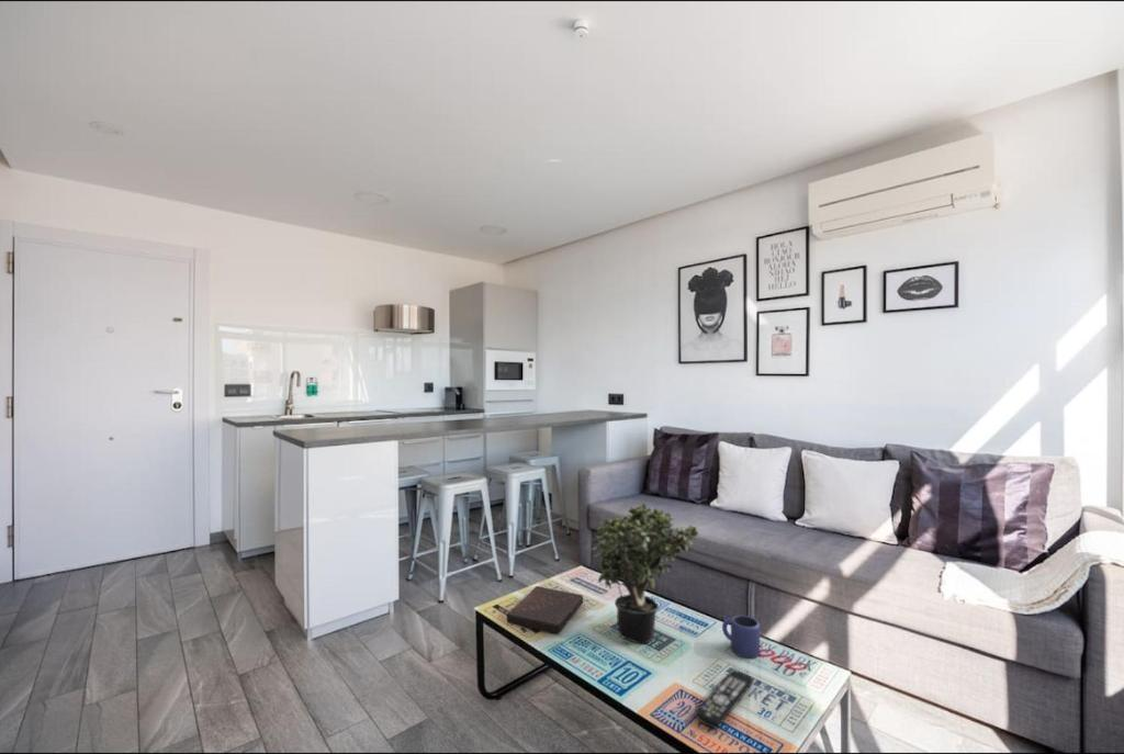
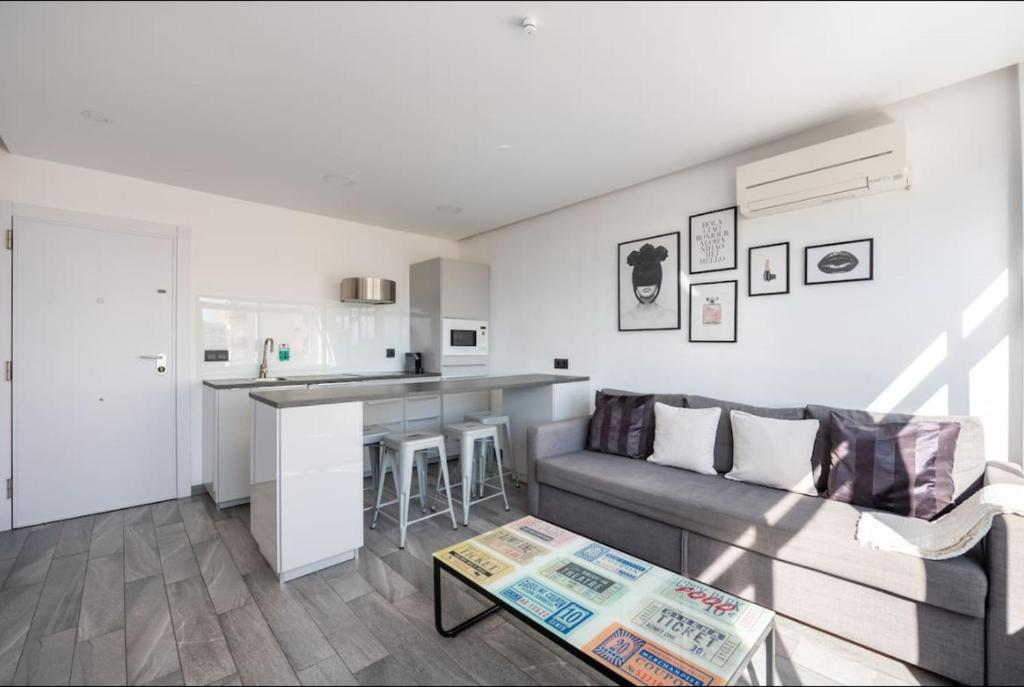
- mug (740, 633)
- book (546, 608)
- potted plant (644, 569)
- remote control (726, 697)
